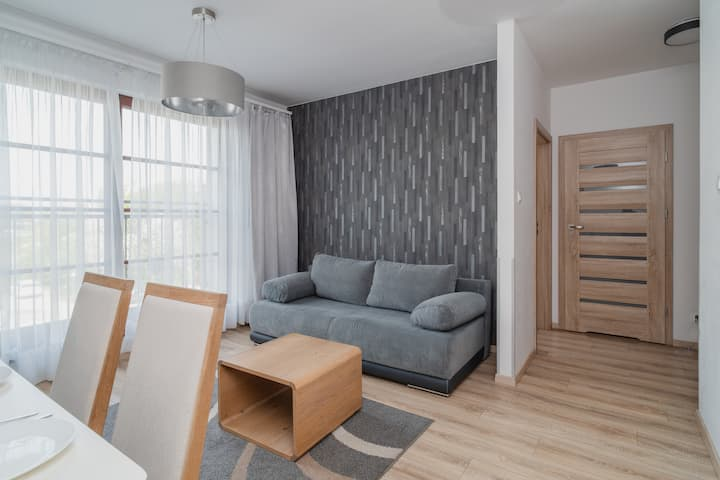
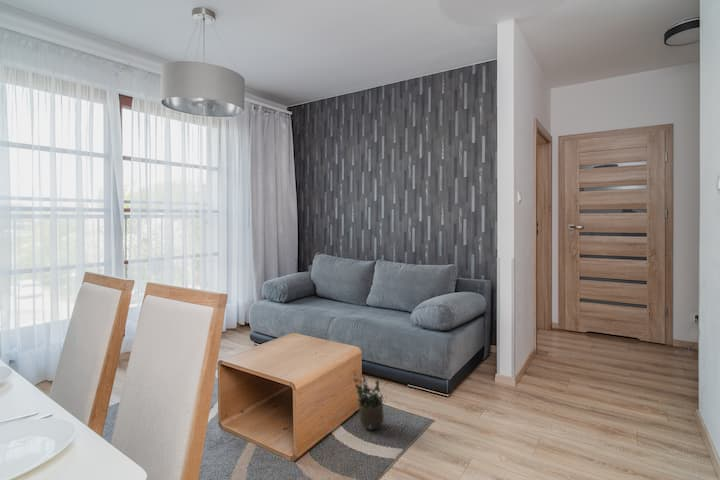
+ potted plant (367, 397)
